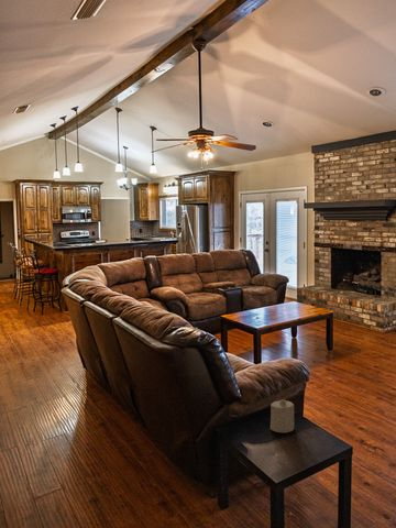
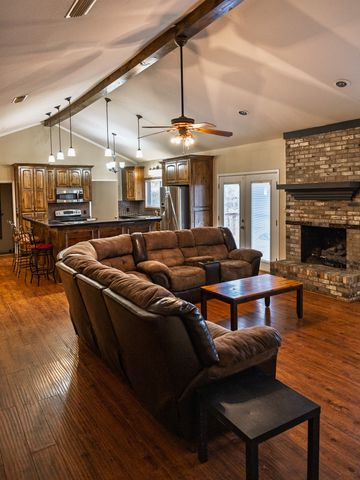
- candle (282, 414)
